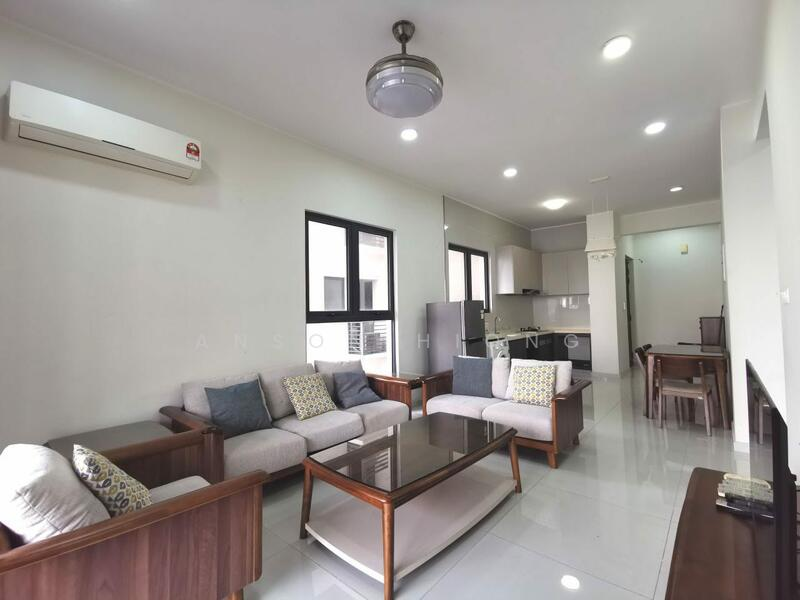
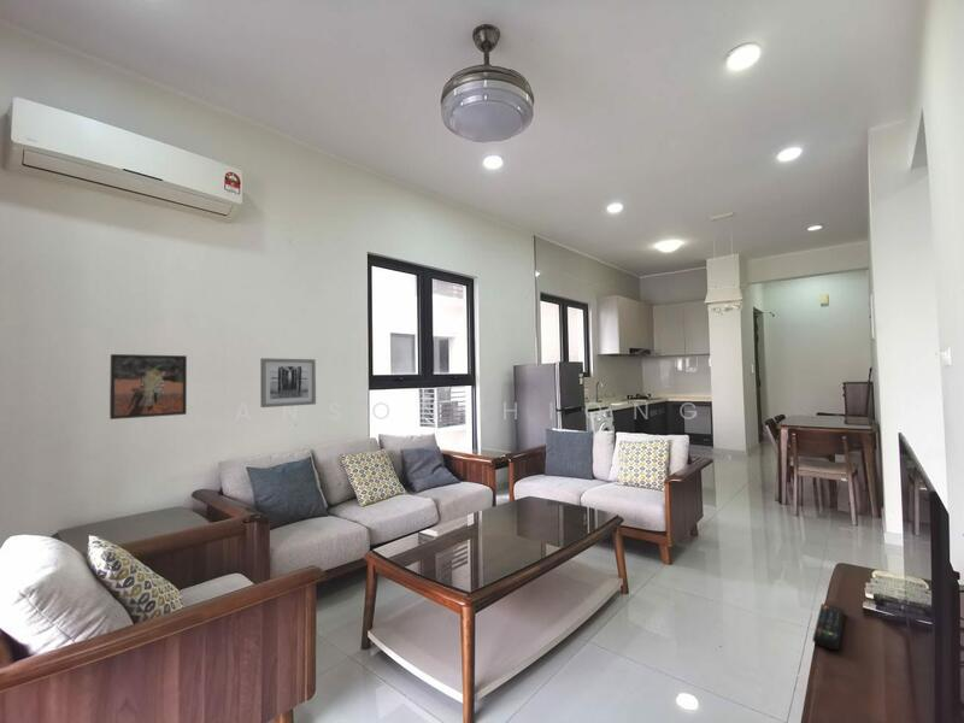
+ remote control (829, 625)
+ wall art (289, 382)
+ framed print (149, 386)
